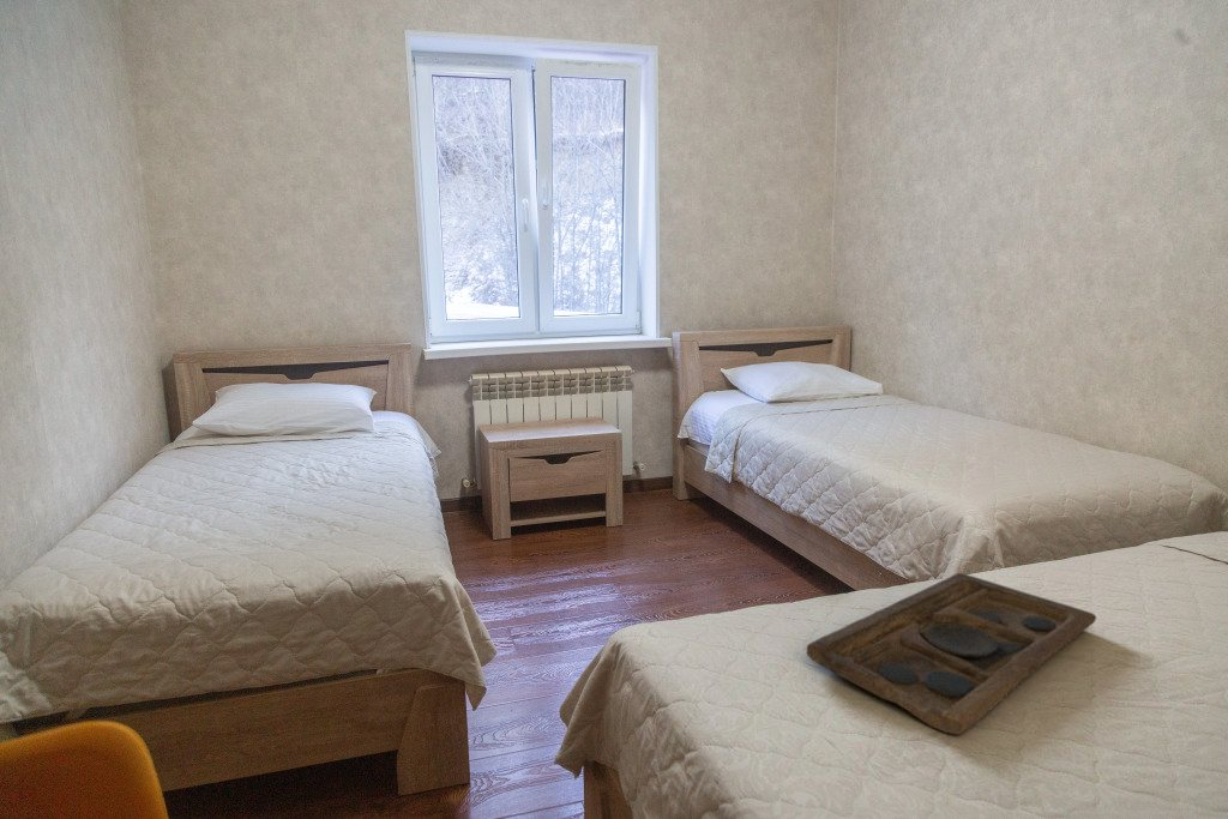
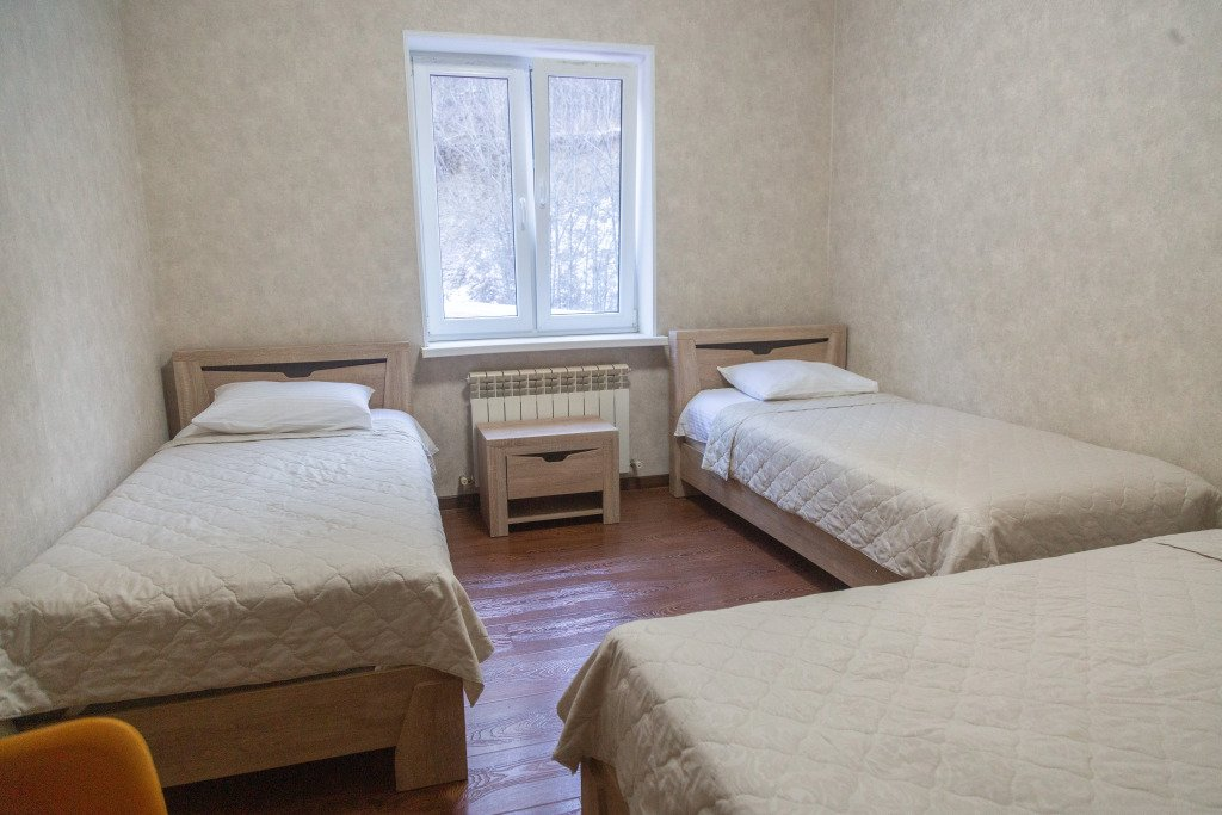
- decorative tray (958, 637)
